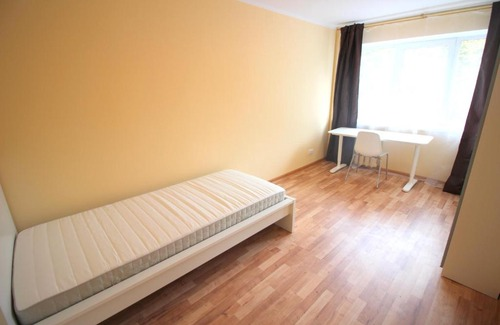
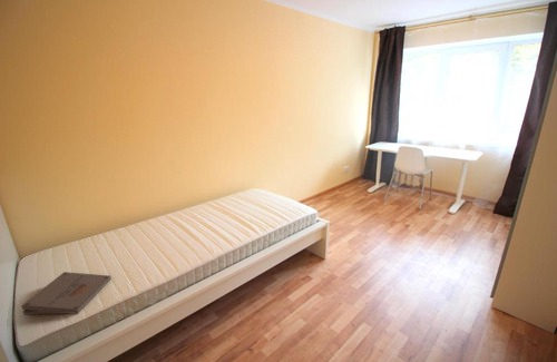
+ pizza box (69, 291)
